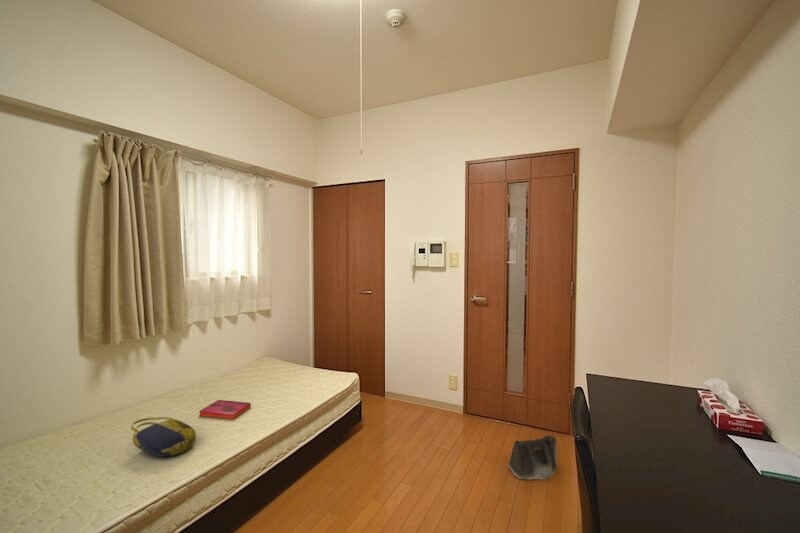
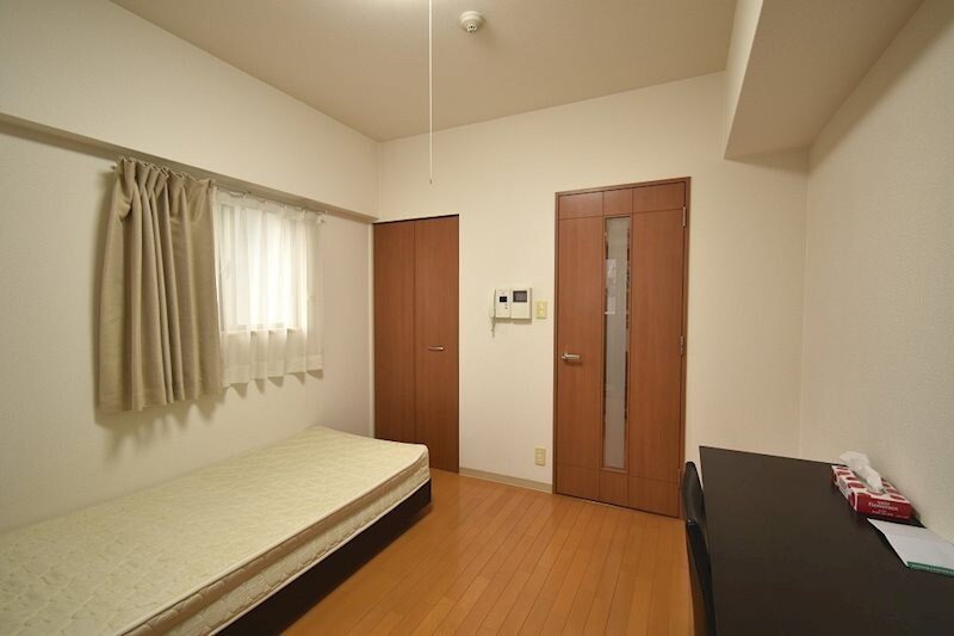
- tote bag (161, 434)
- saddlebag (533, 453)
- hardback book (225, 409)
